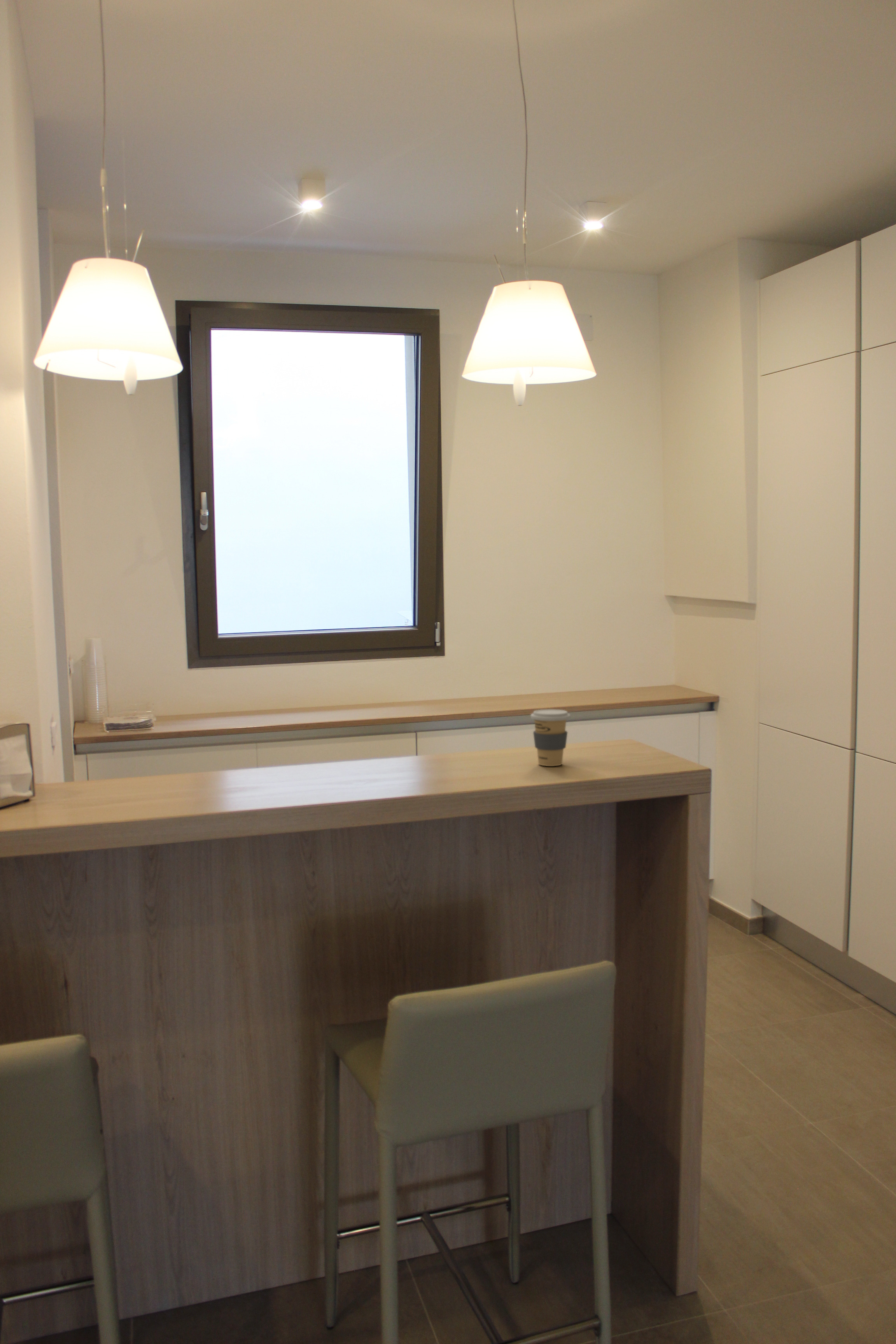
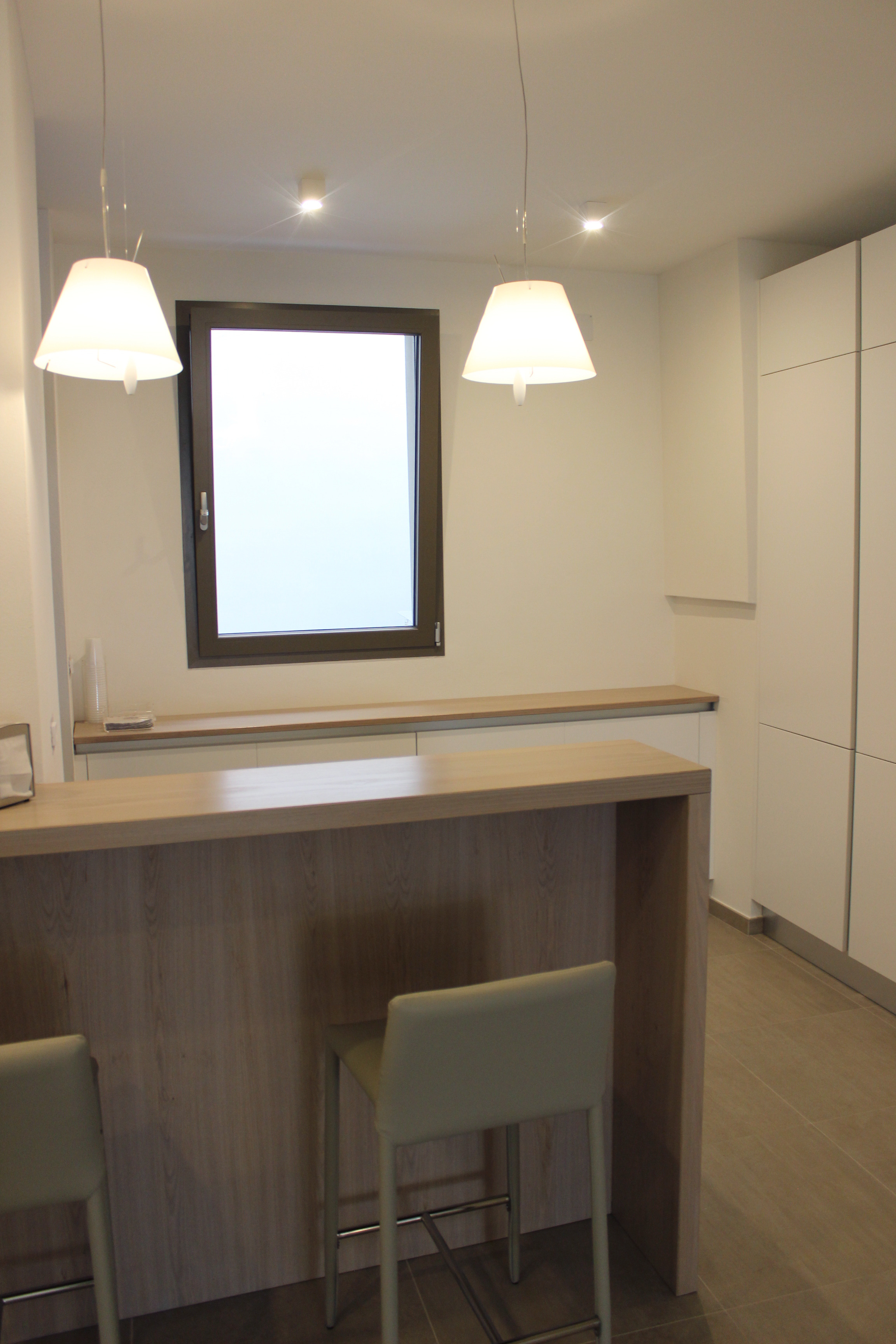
- coffee cup (550, 738)
